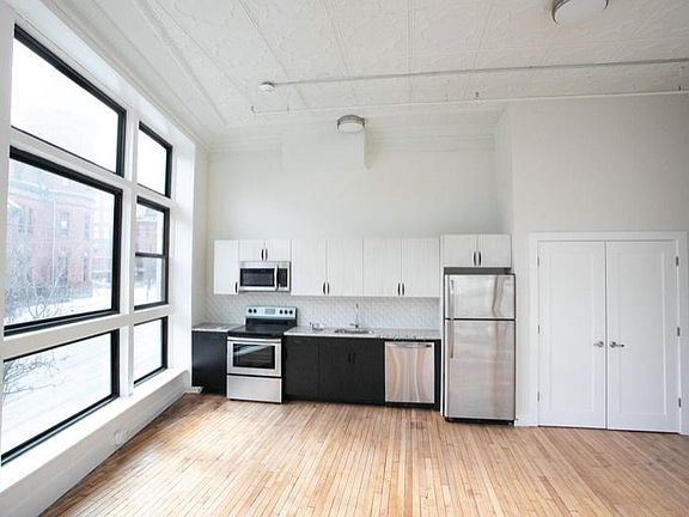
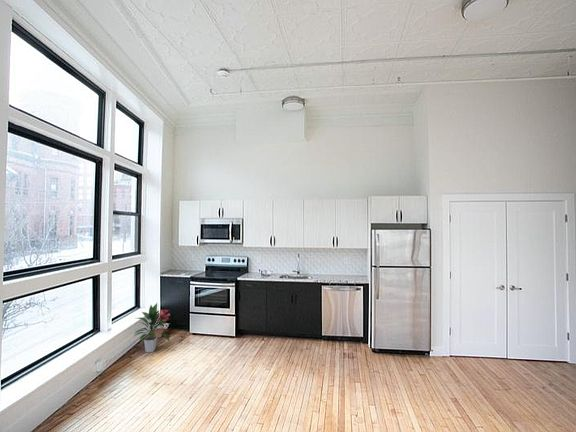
+ potted plant (158, 323)
+ indoor plant (152, 328)
